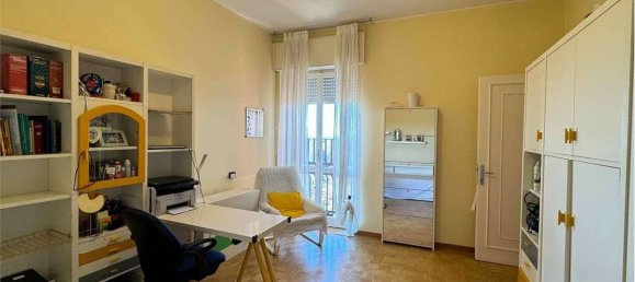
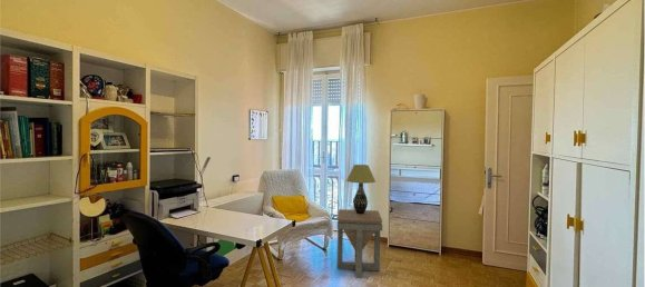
+ table lamp (360, 188)
+ side table (358, 241)
